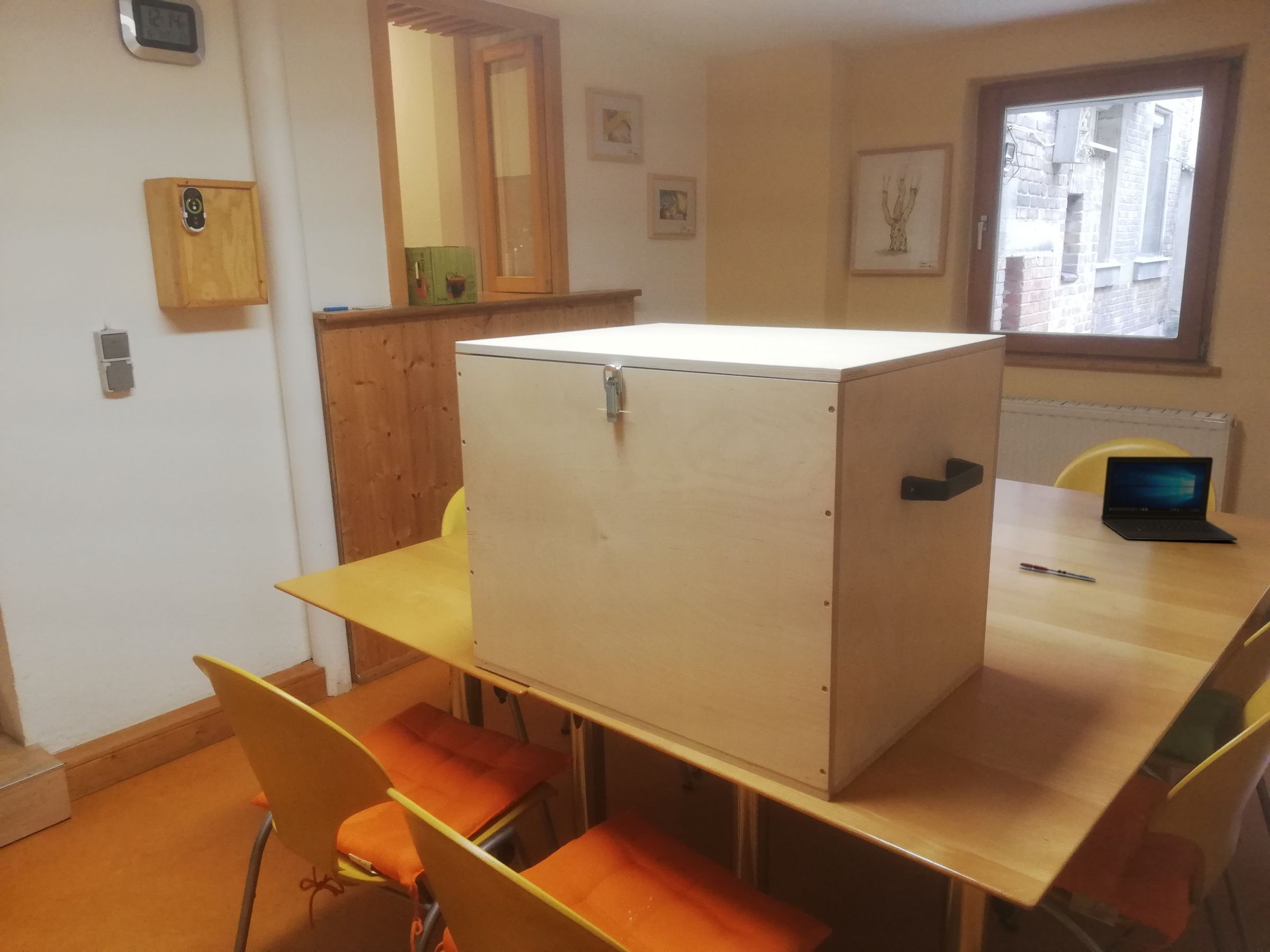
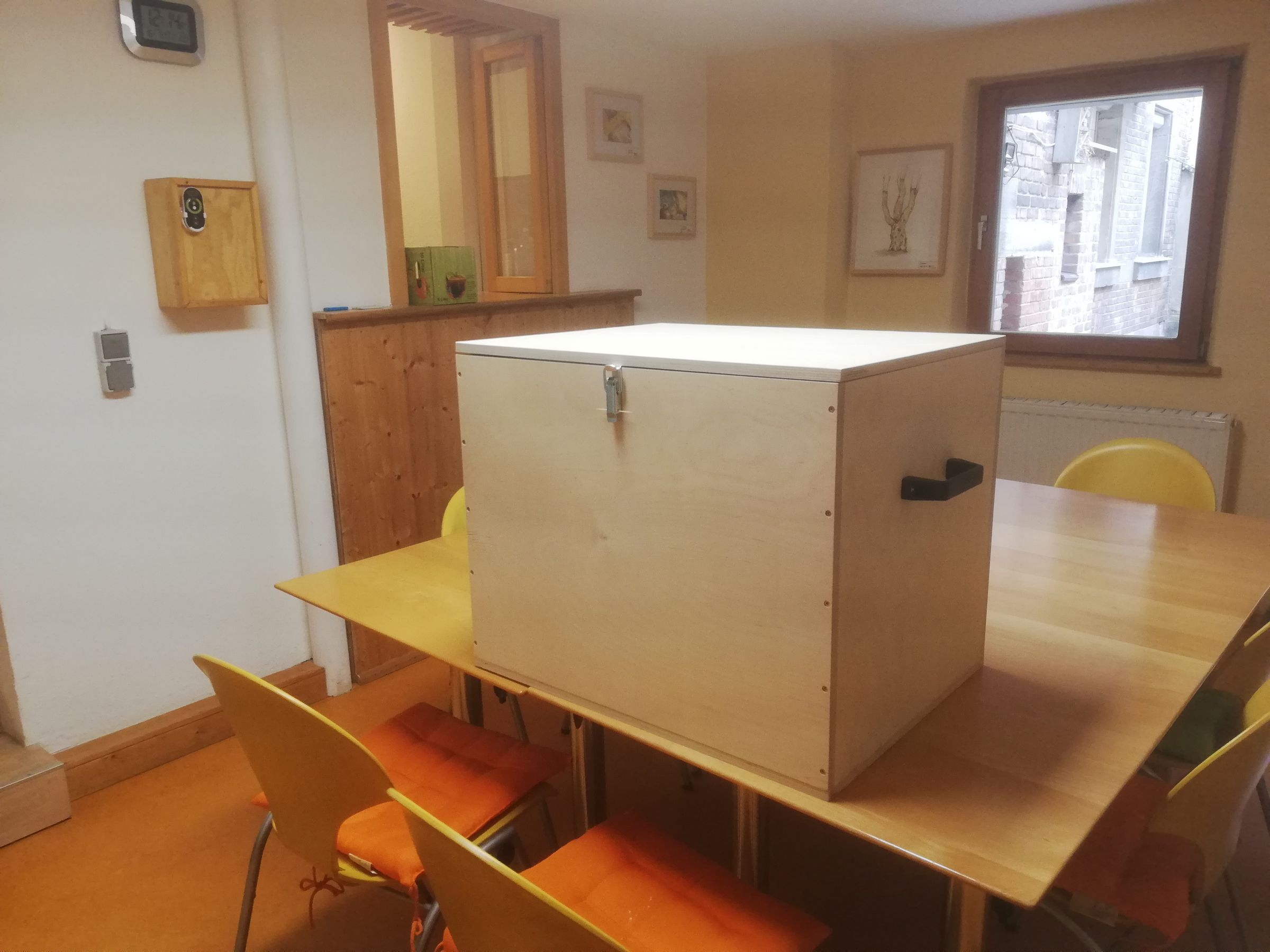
- pen (1057, 571)
- laptop (1169, 497)
